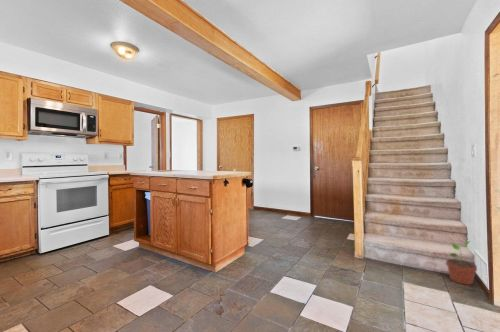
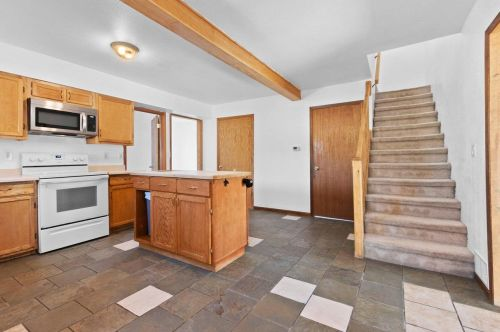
- potted plant (460, 260)
